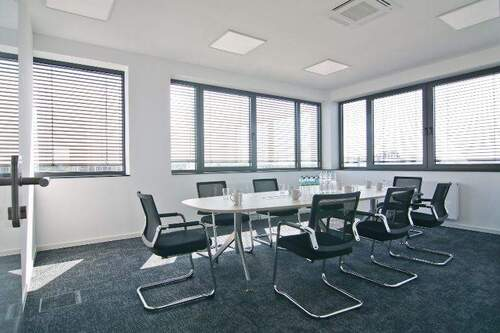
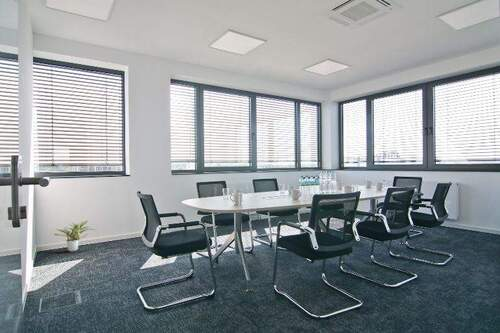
+ potted plant (75, 236)
